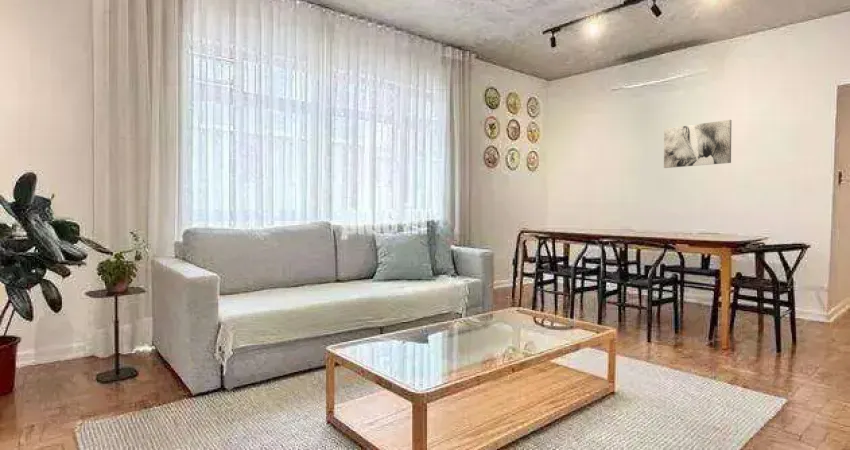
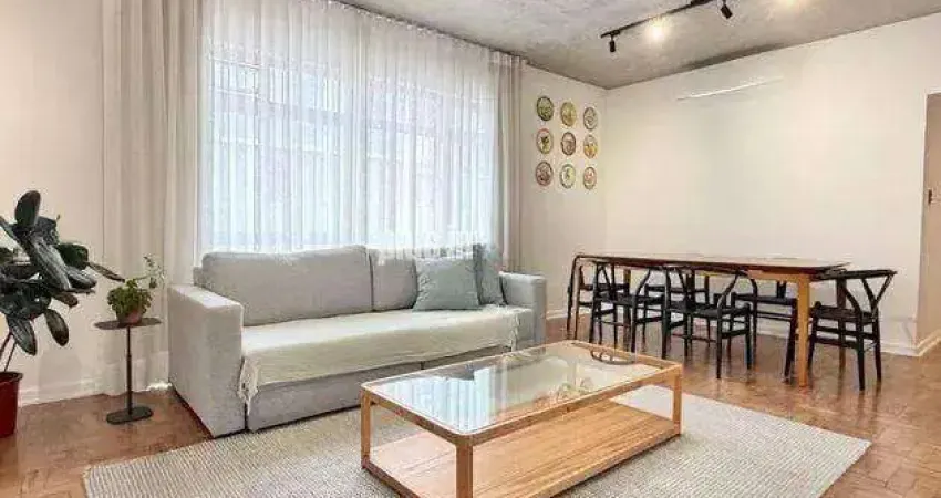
- wall art (696, 145)
